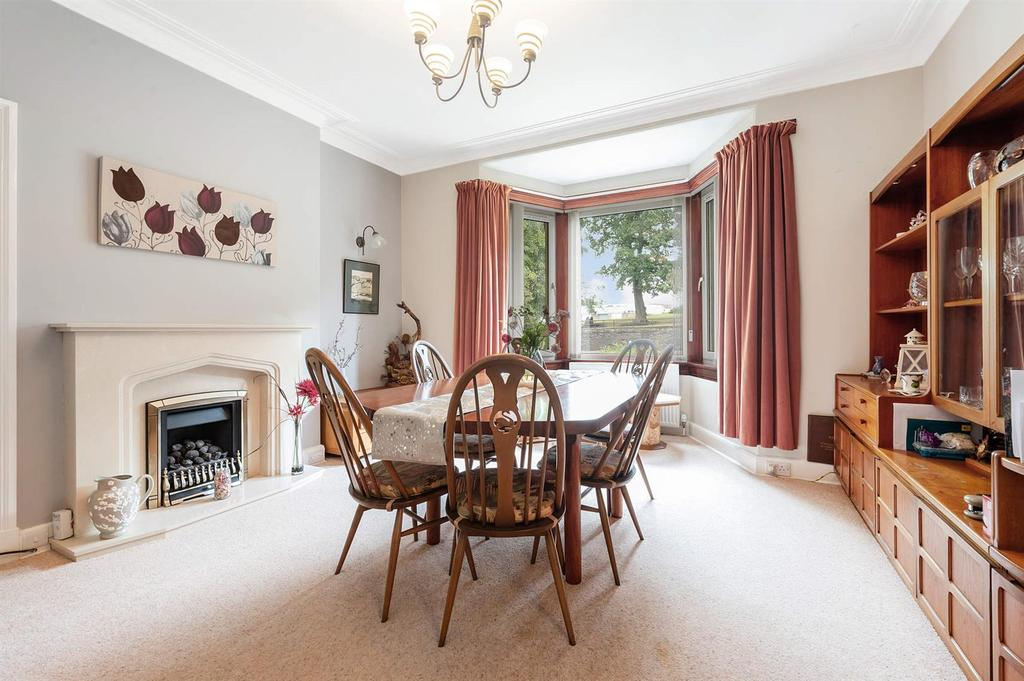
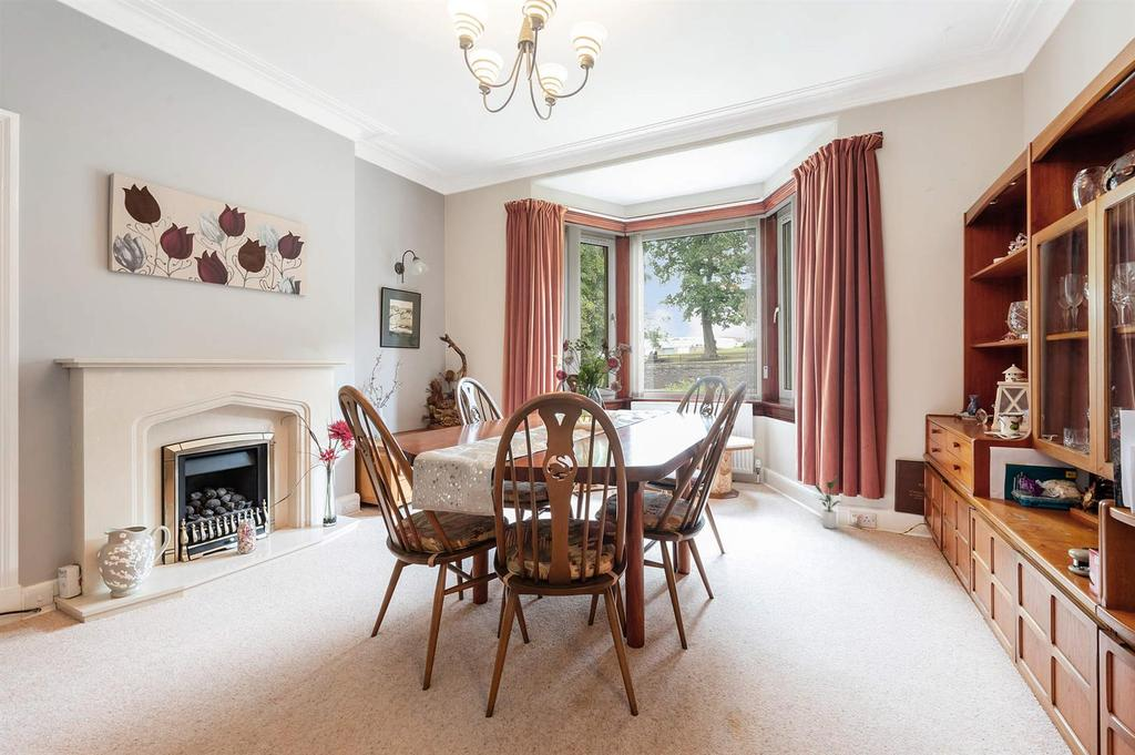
+ potted plant (827, 499)
